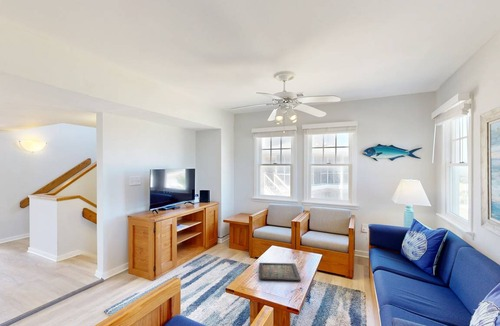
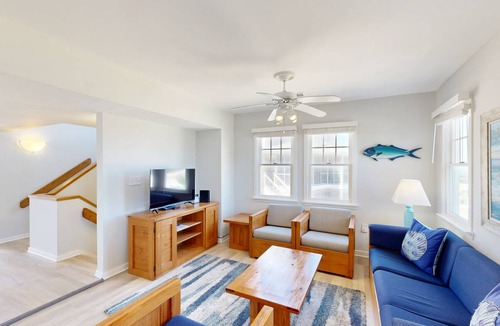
- icon panel (278, 271)
